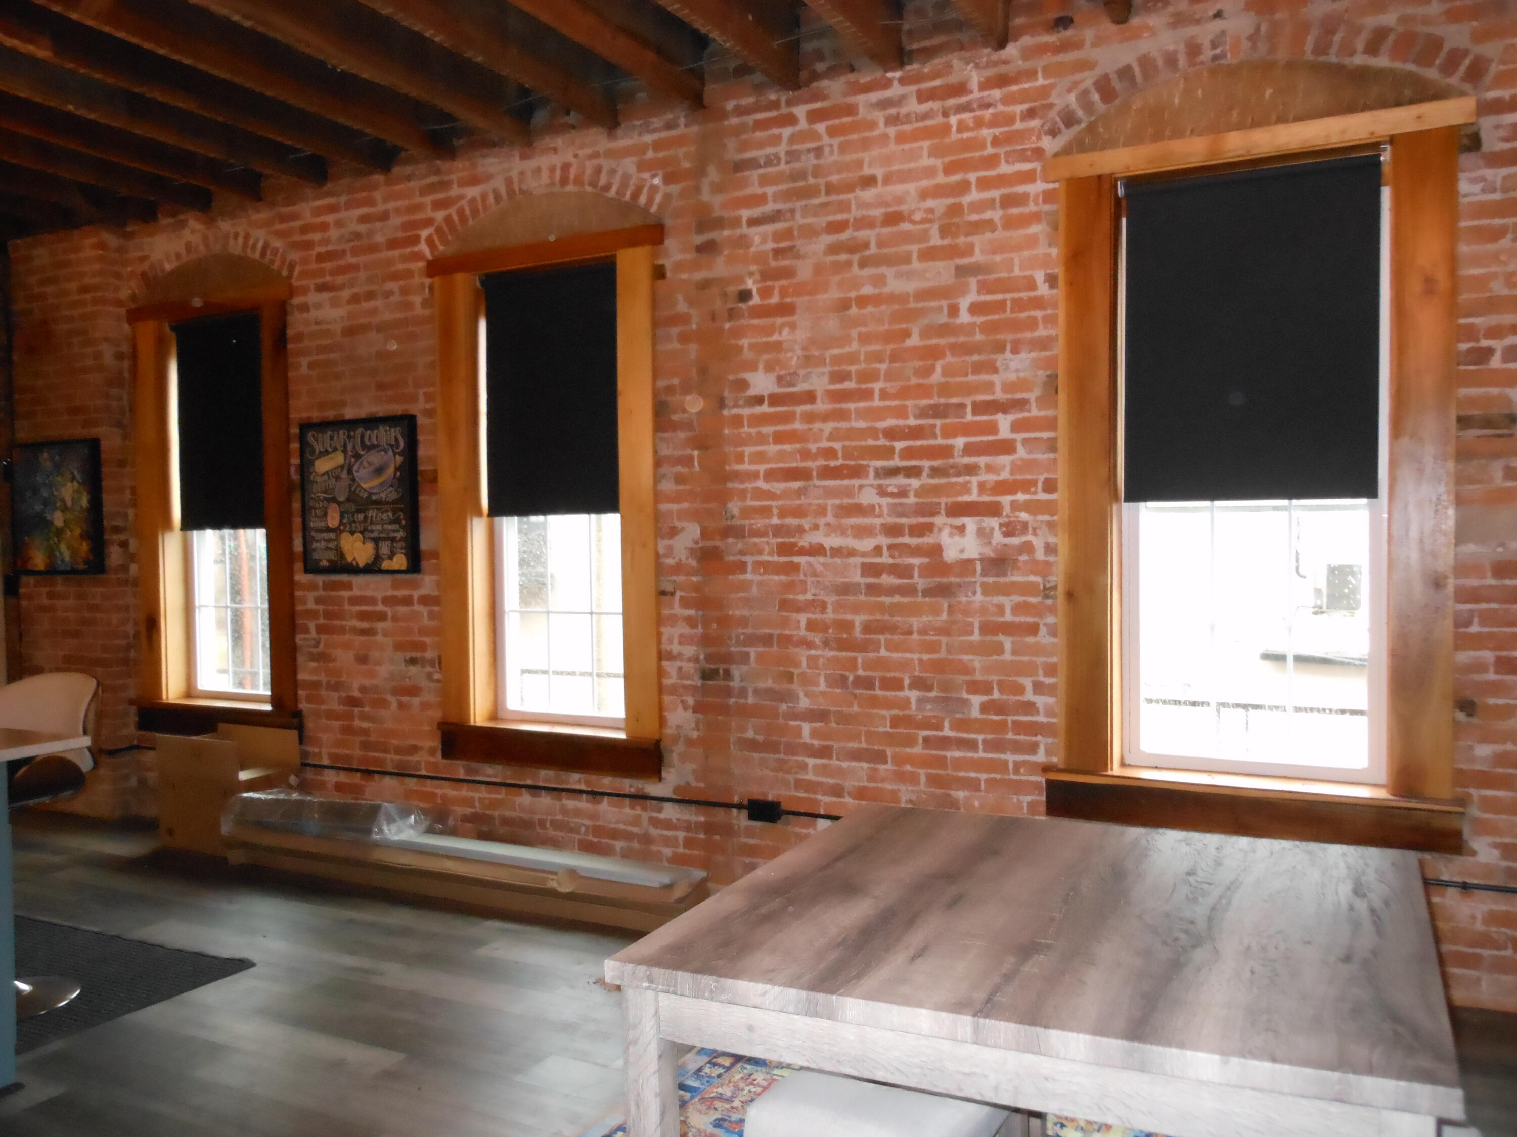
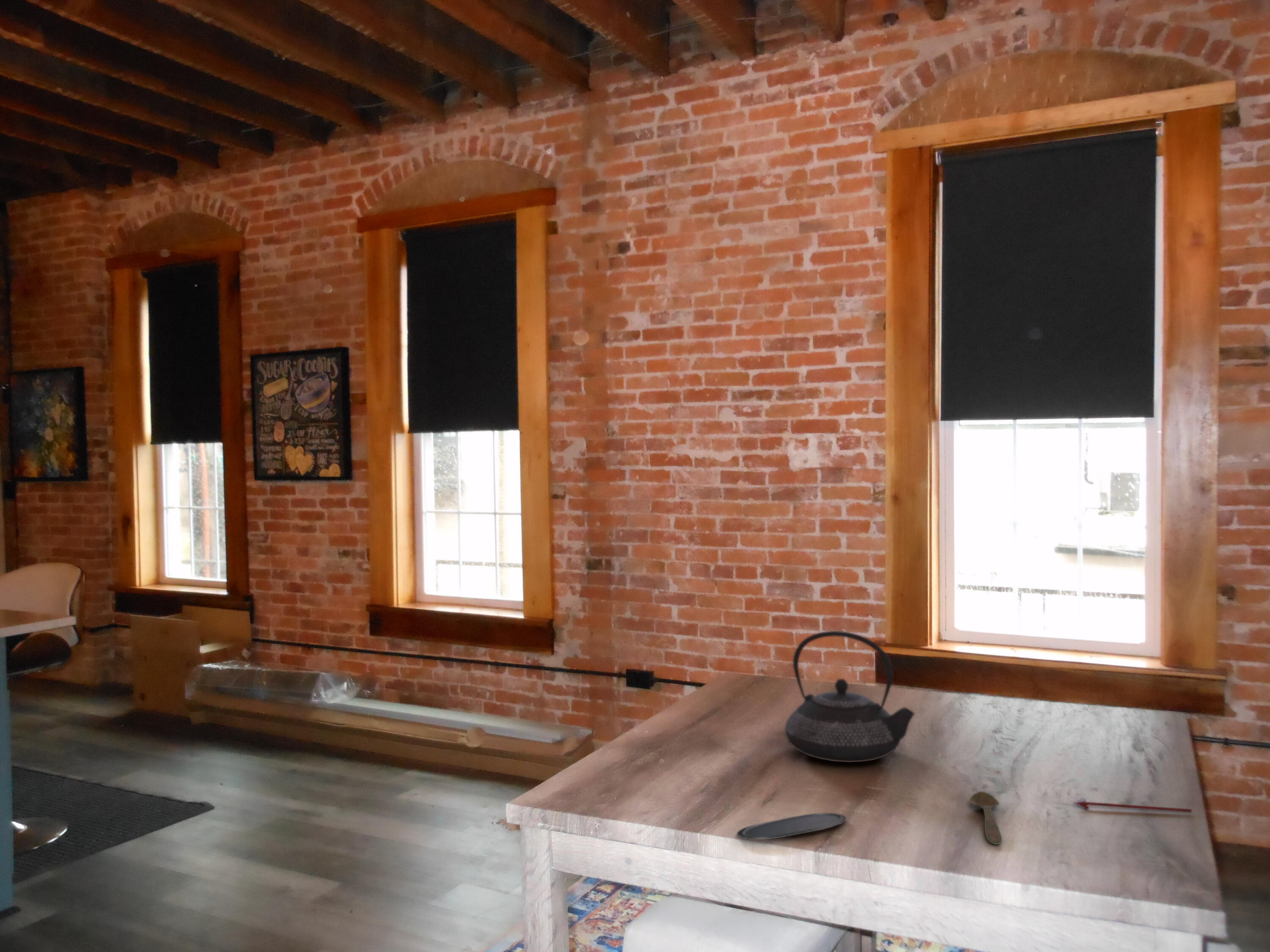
+ candle (1131, 806)
+ oval tray (792, 825)
+ spoon (988, 817)
+ teapot (849, 693)
